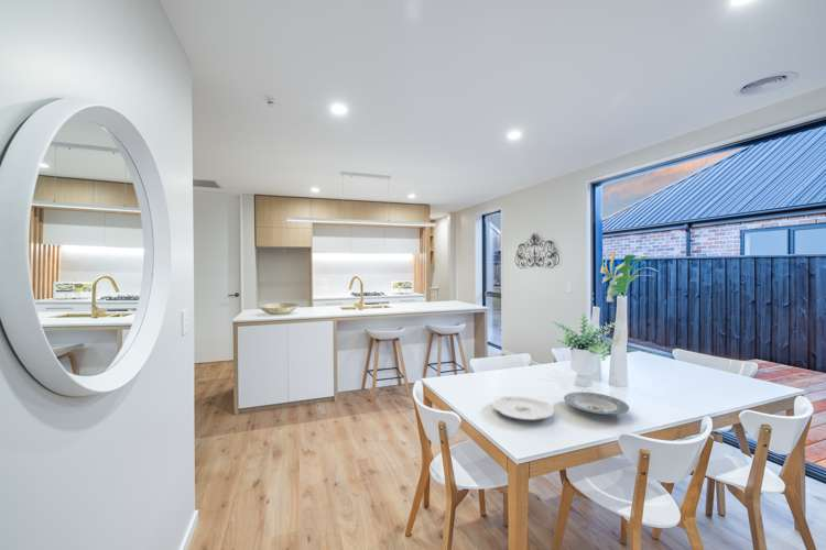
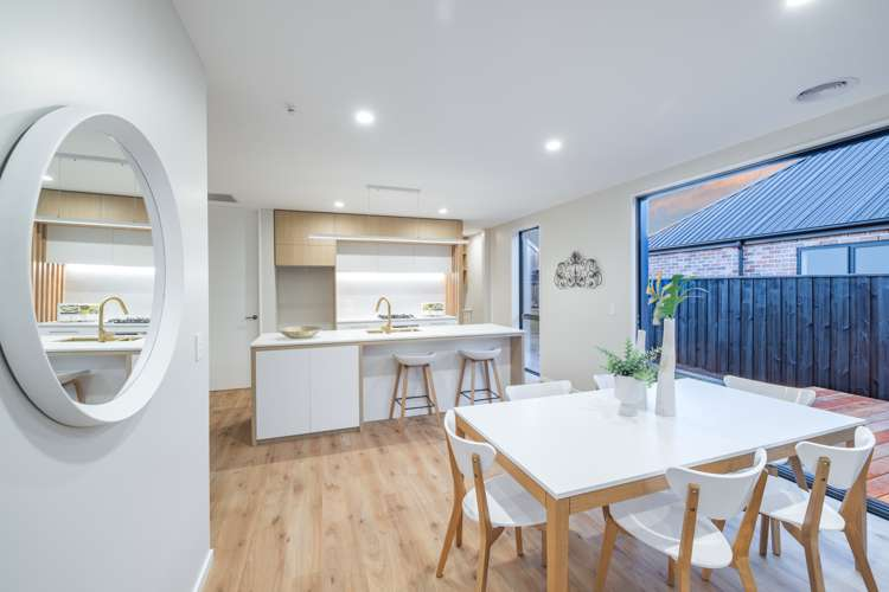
- plate (595, 405)
- plate (522, 408)
